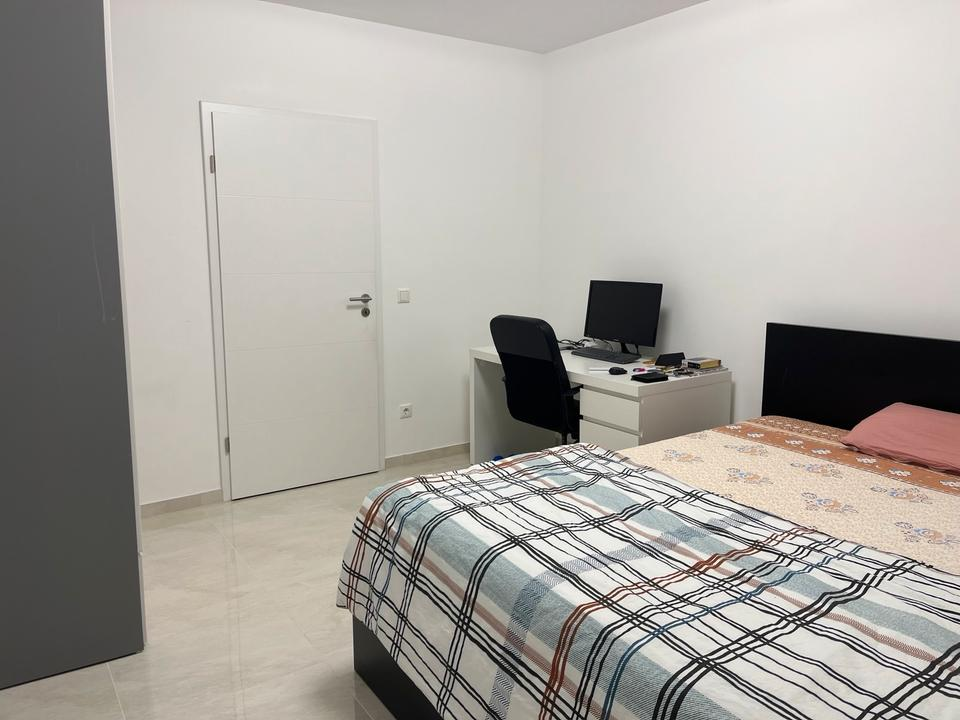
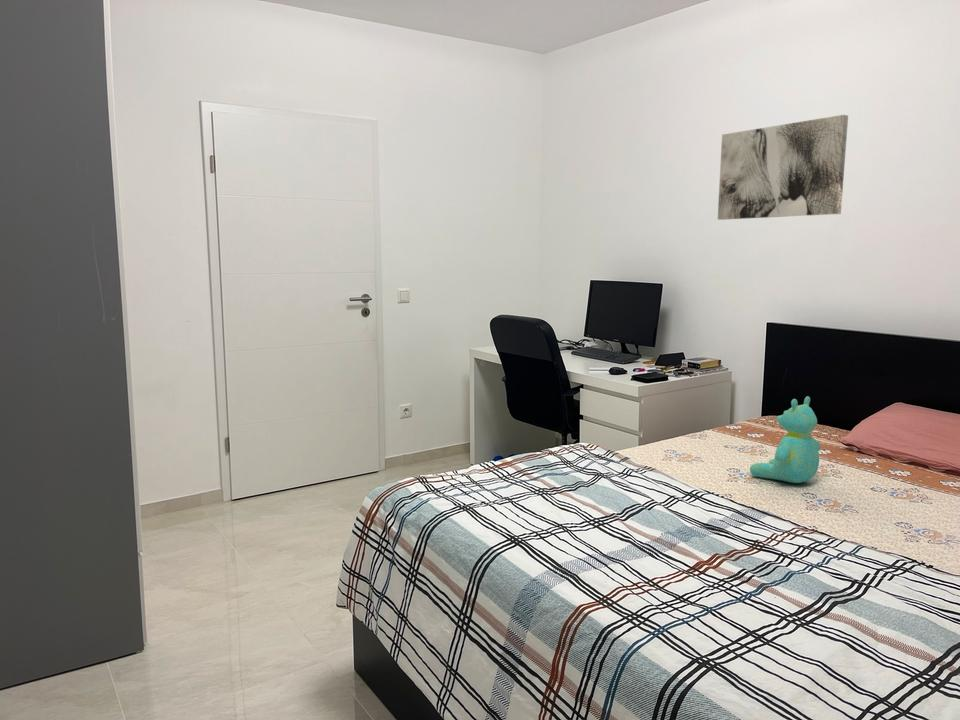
+ wall art (777, 171)
+ teddy bear (787, 437)
